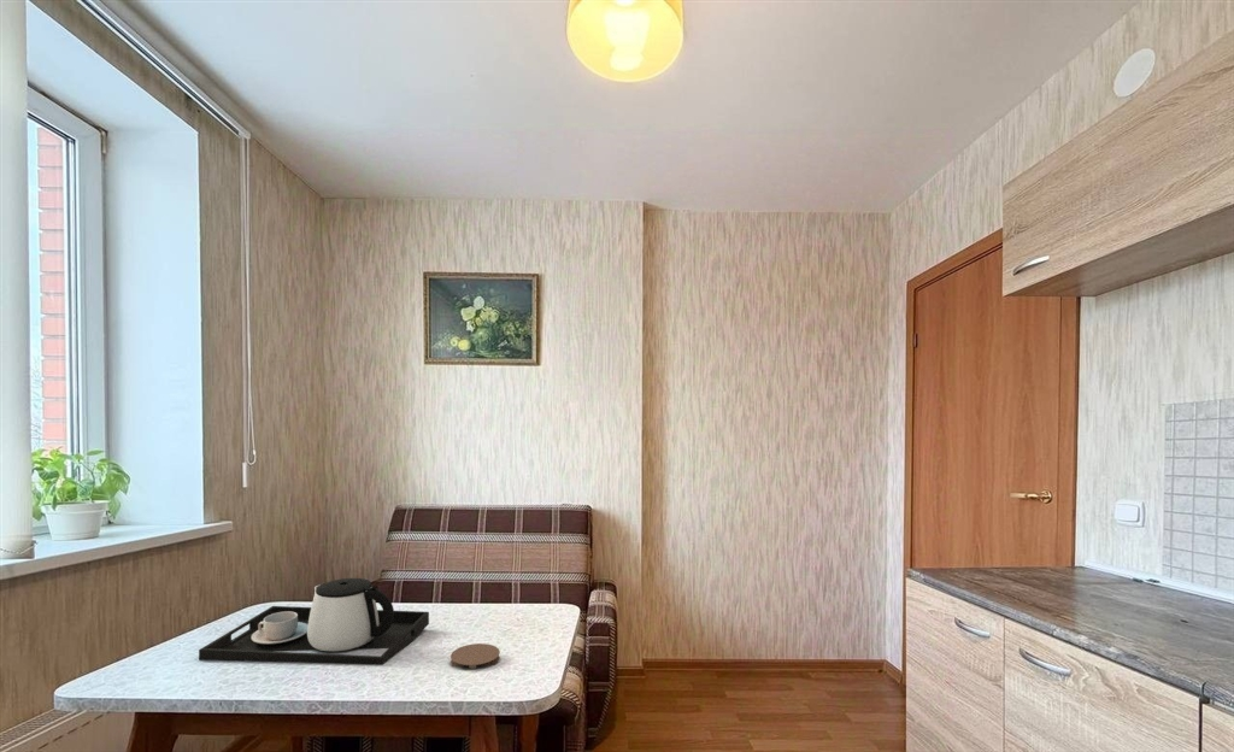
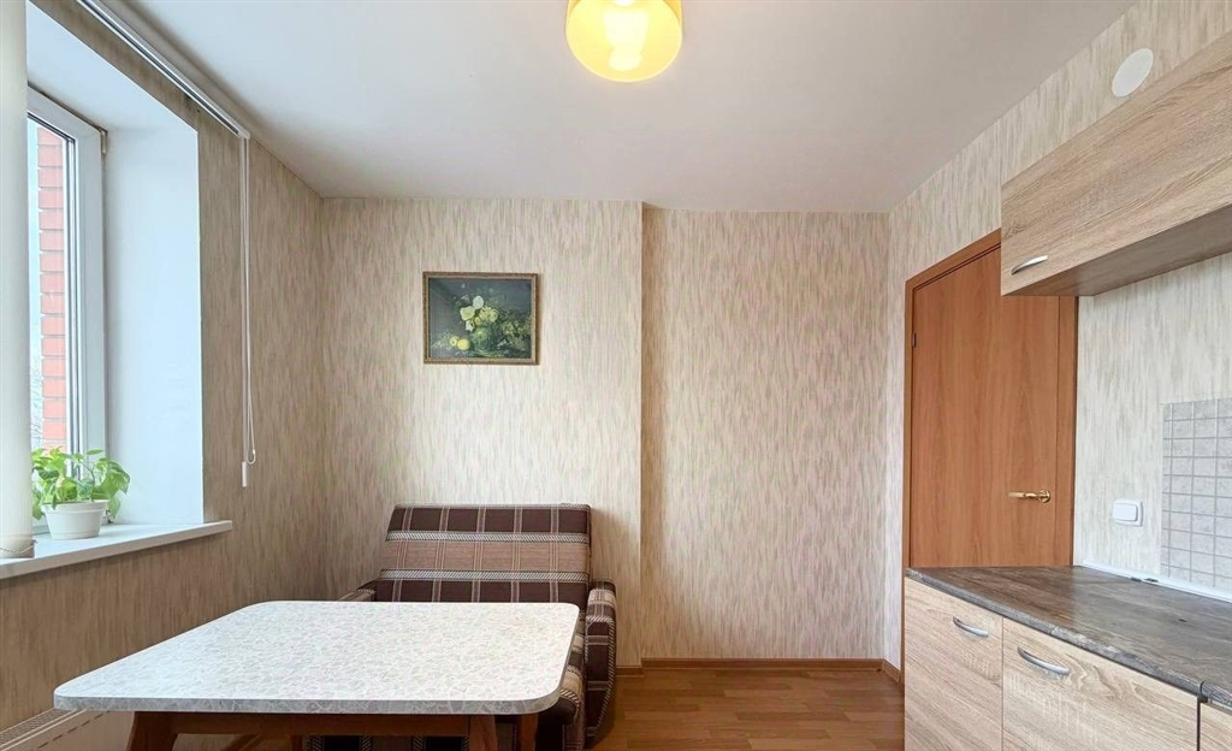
- coaster (475, 657)
- teapot (322, 611)
